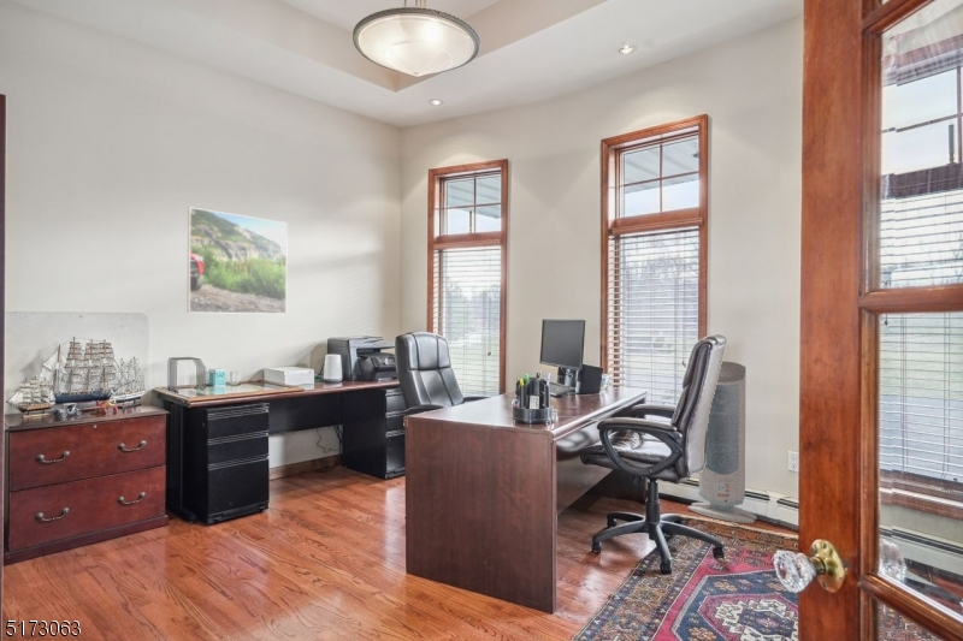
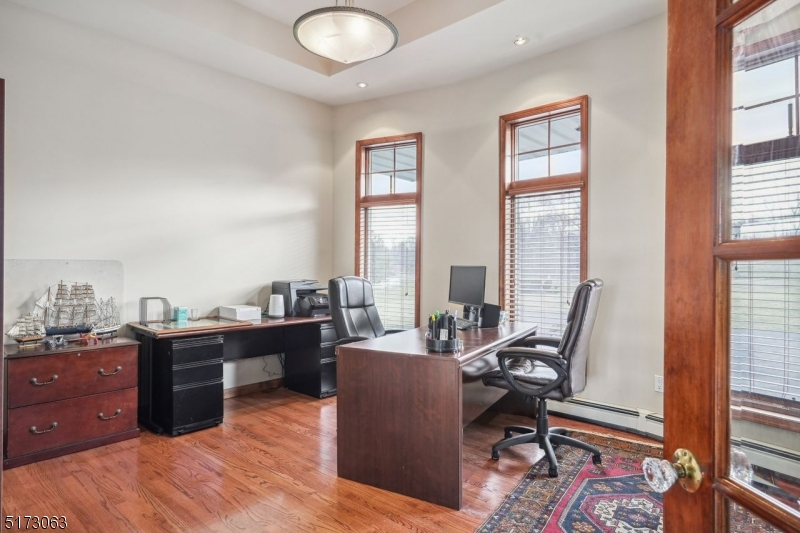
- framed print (240, 263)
- air purifier (721, 437)
